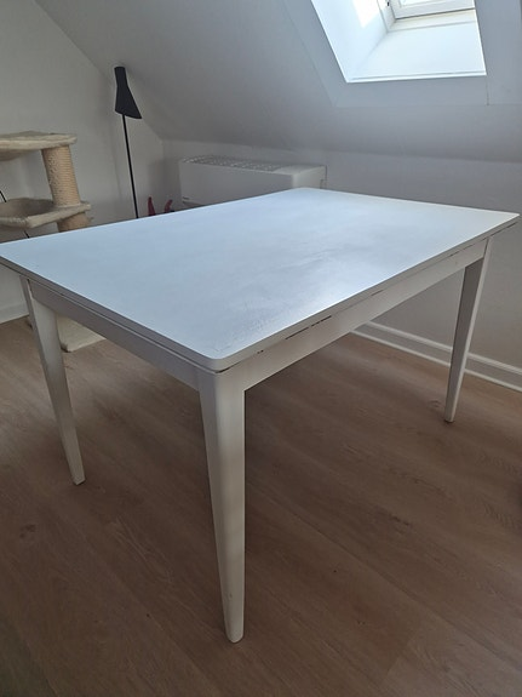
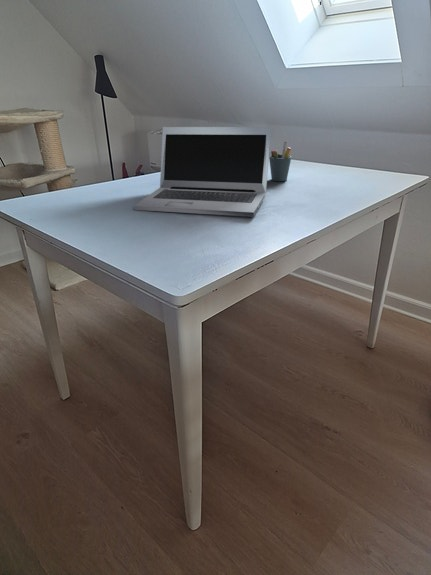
+ laptop (204, 167)
+ pen holder (280, 161)
